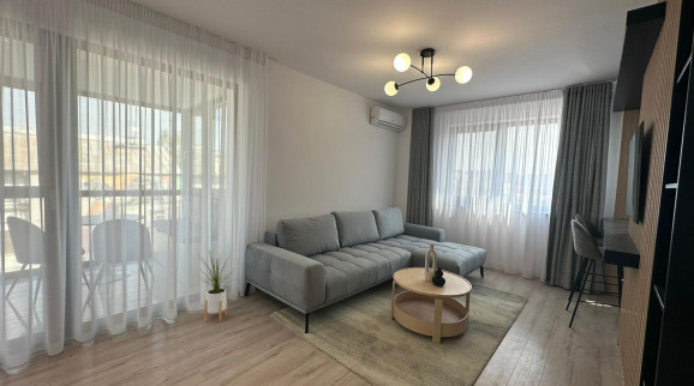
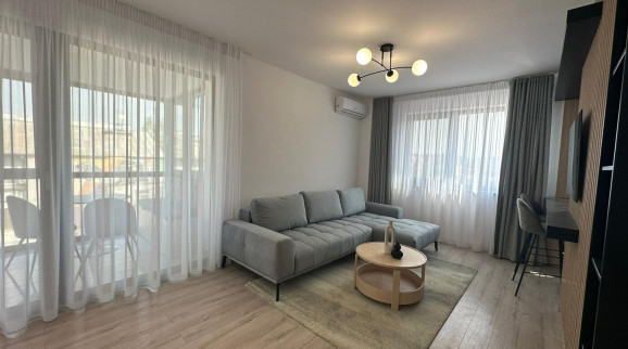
- house plant (216, 282)
